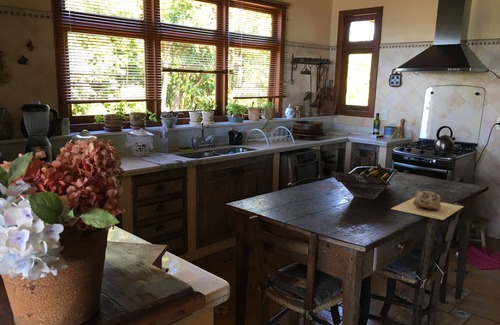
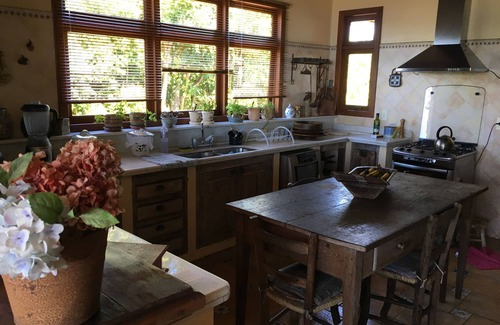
- mineral sample (428, 200)
